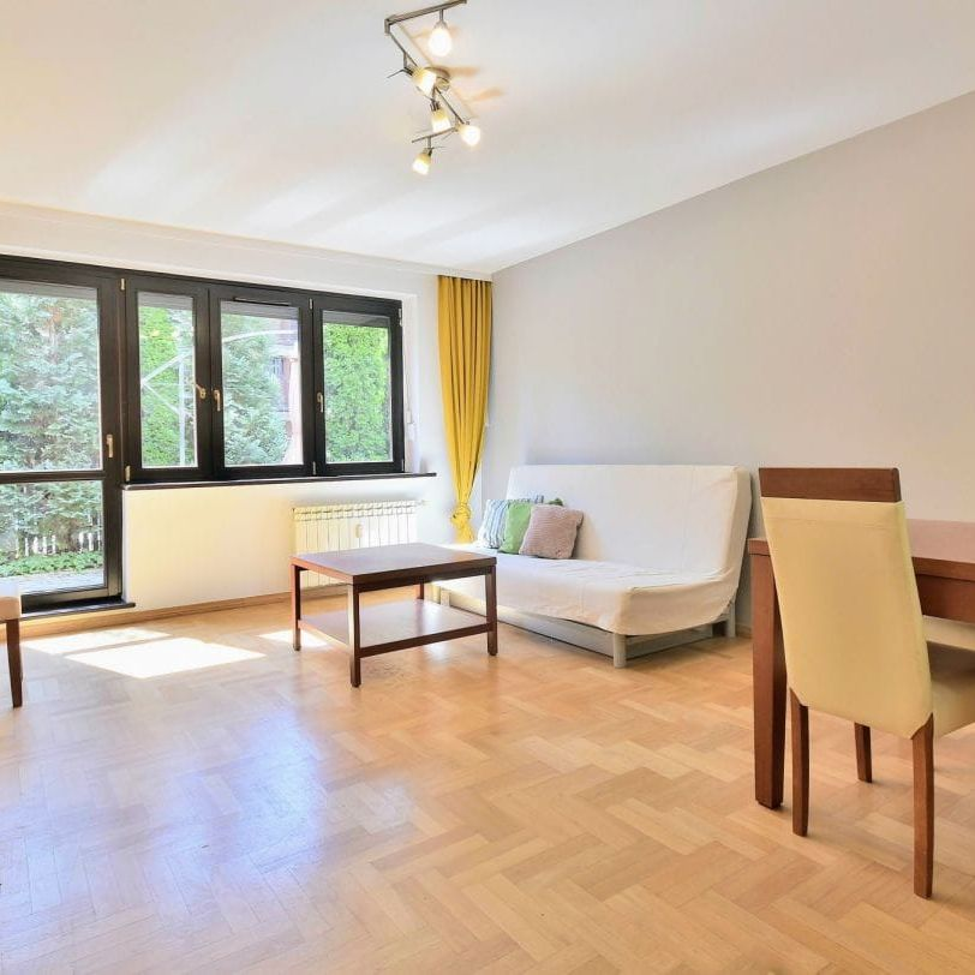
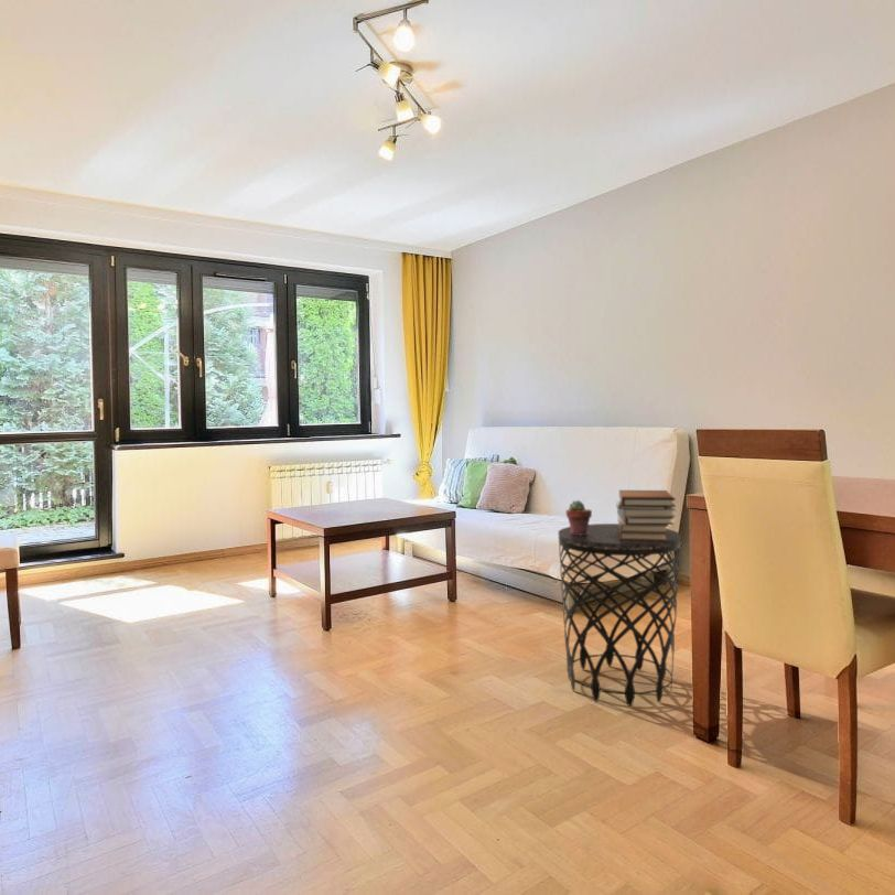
+ potted succulent (579, 516)
+ book stack (644, 513)
+ side table (618, 608)
